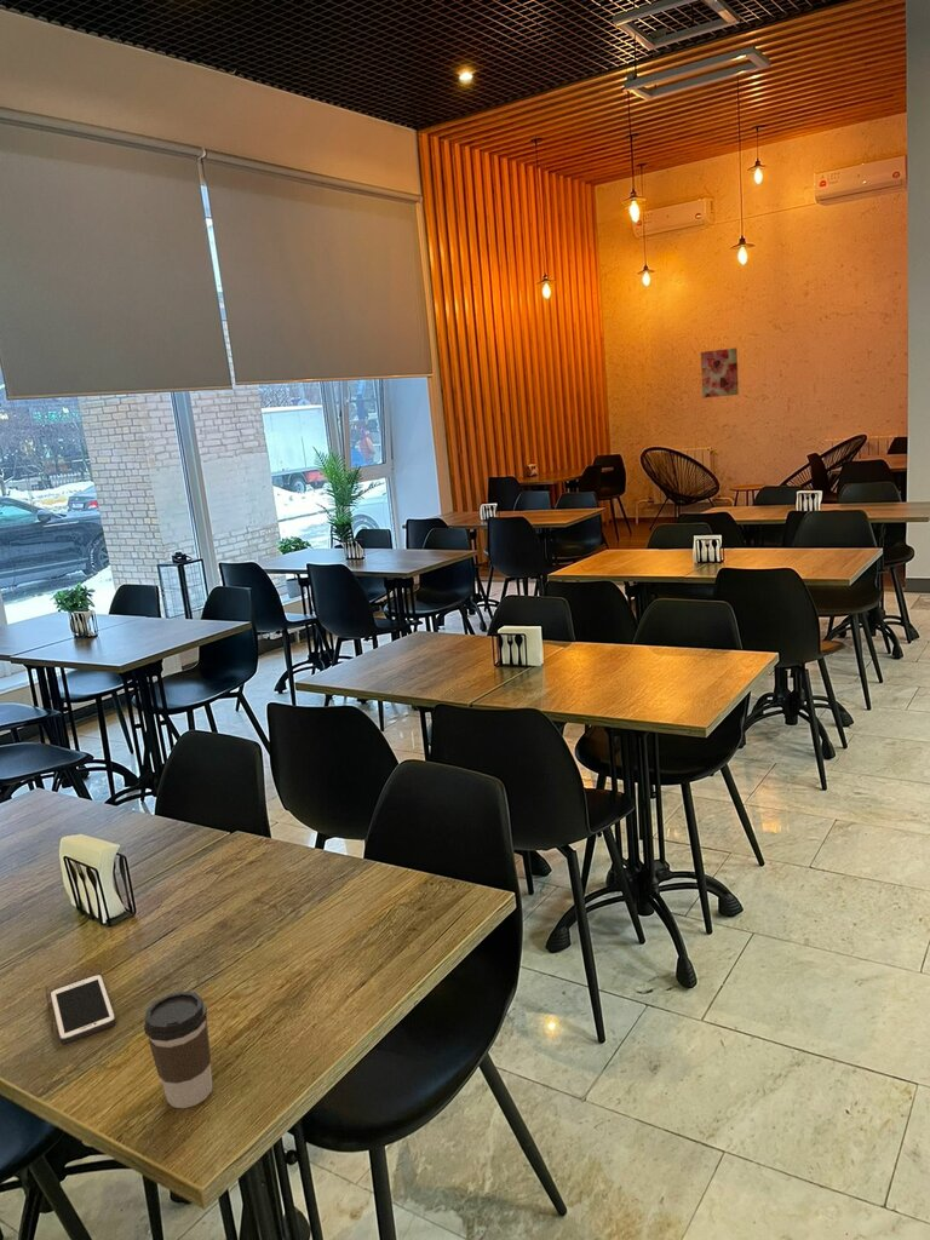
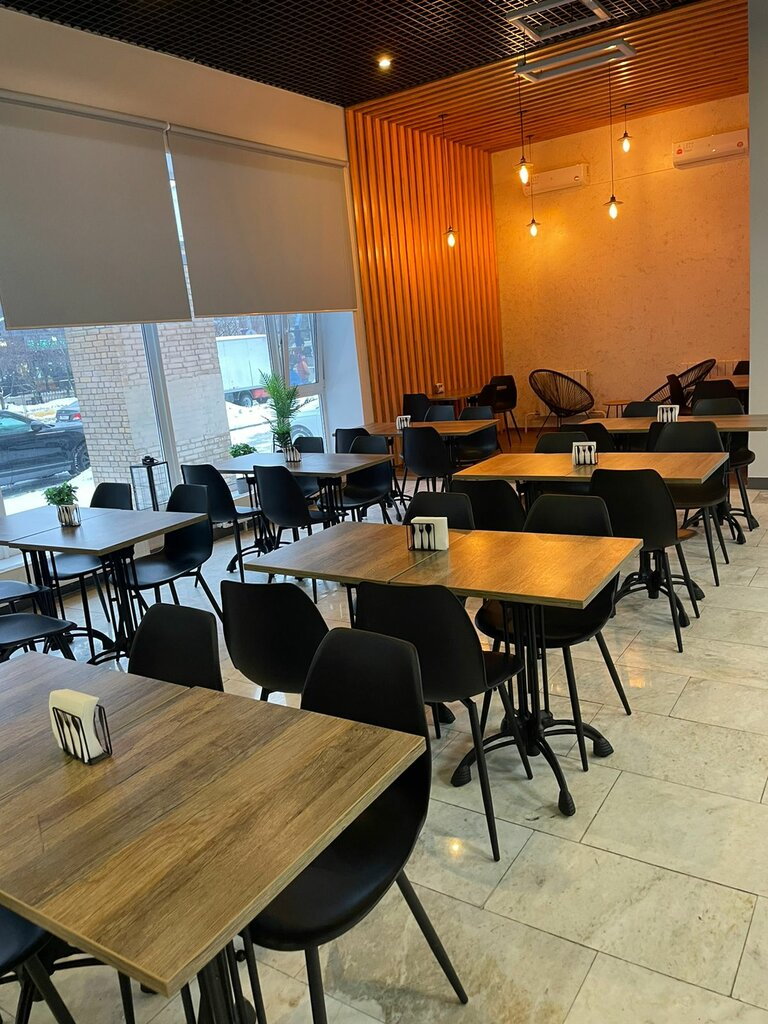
- coffee cup (182, 1050)
- cell phone (81, 1006)
- wall art (719, 373)
